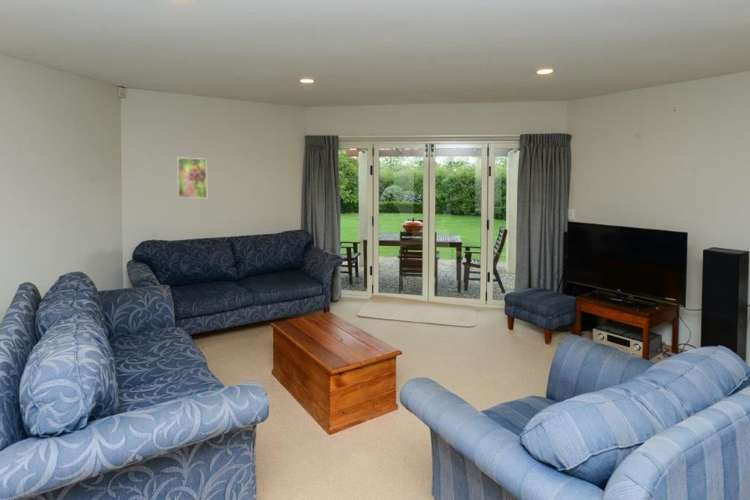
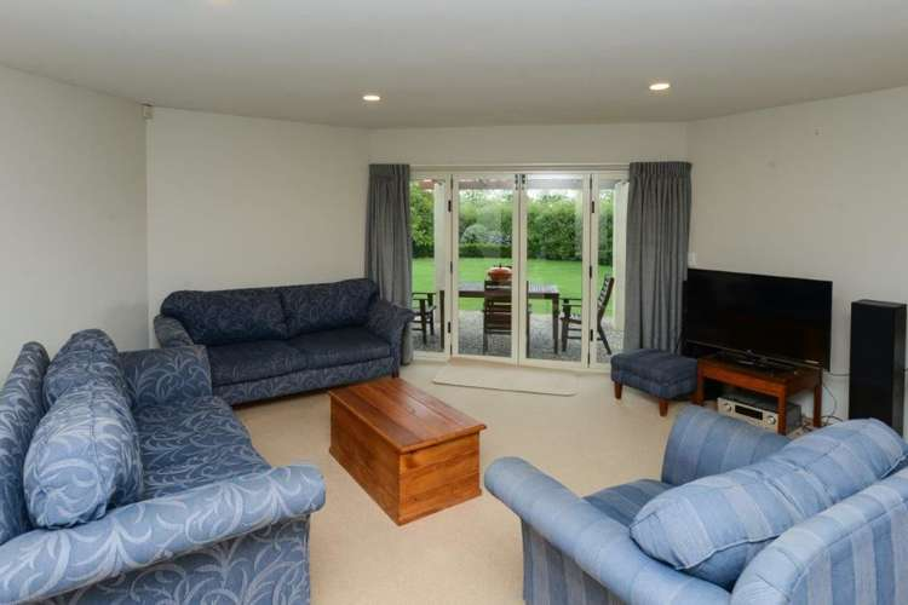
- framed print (192, 178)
